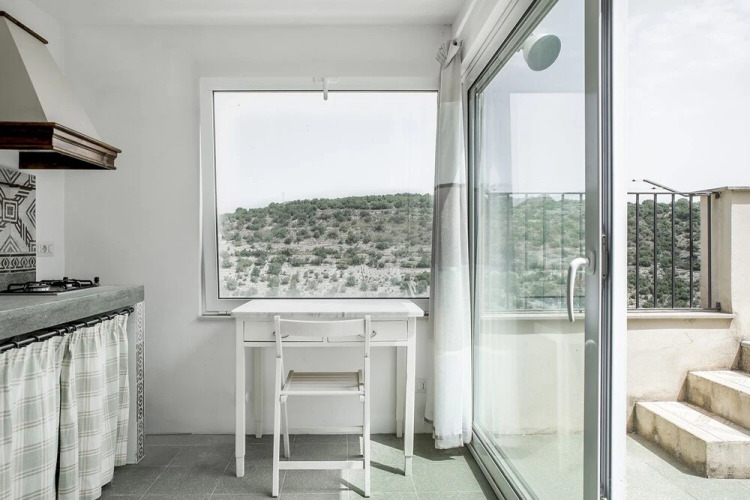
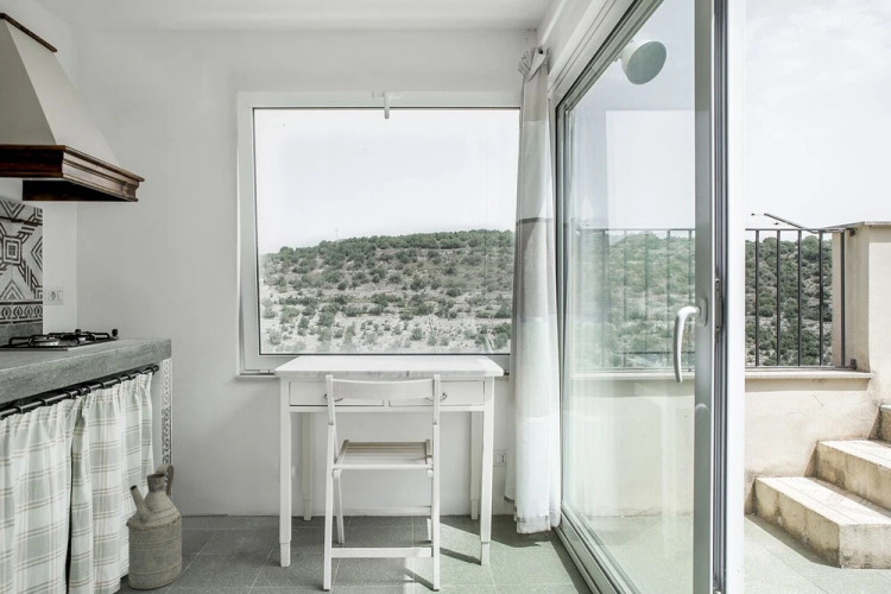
+ watering can (153, 524)
